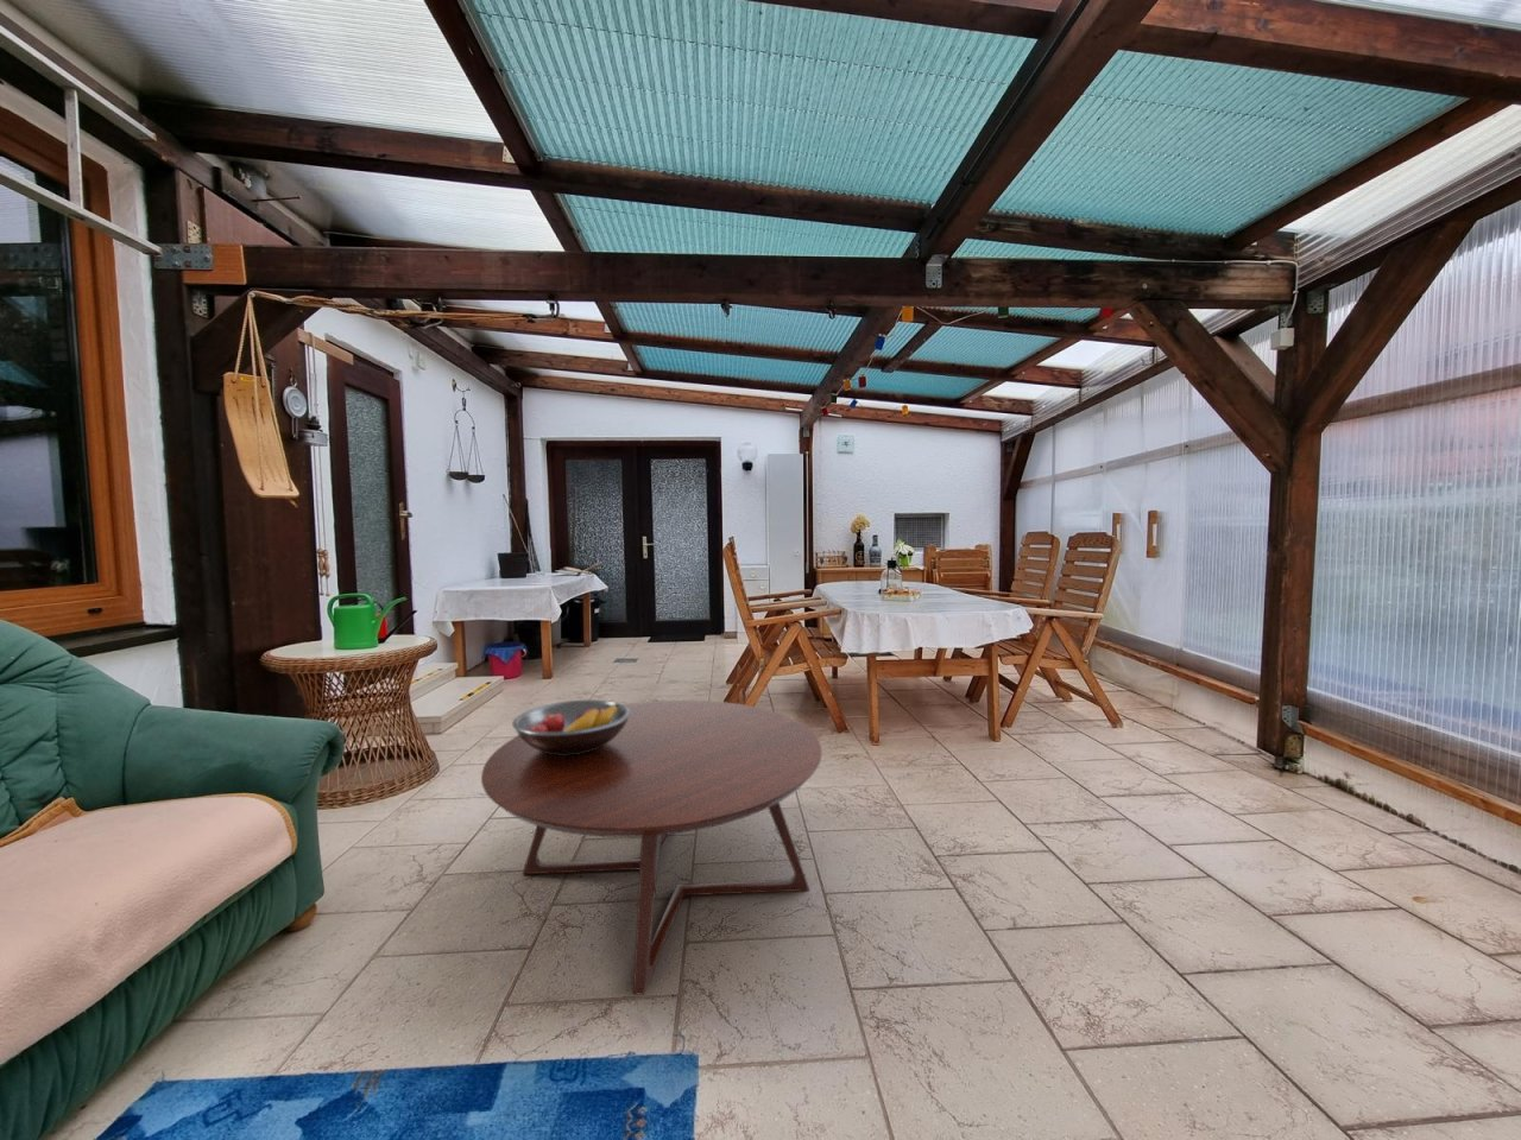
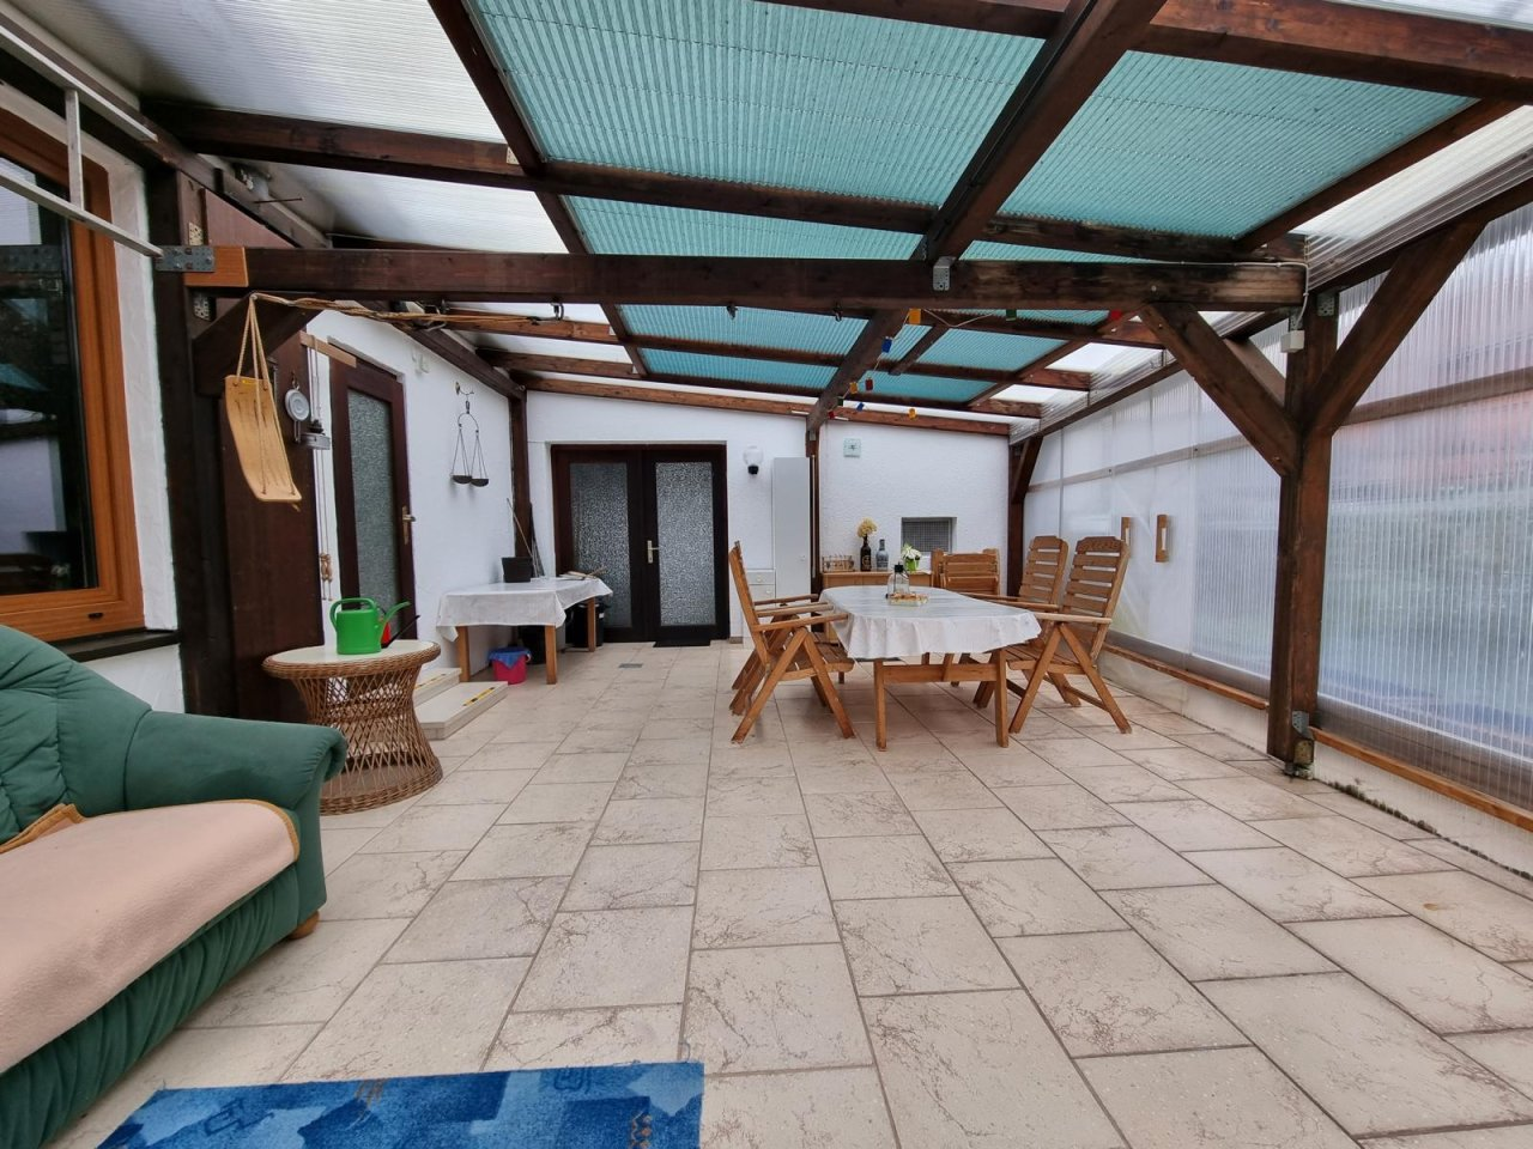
- coffee table (661, 813)
- fruit bowl (572, 726)
